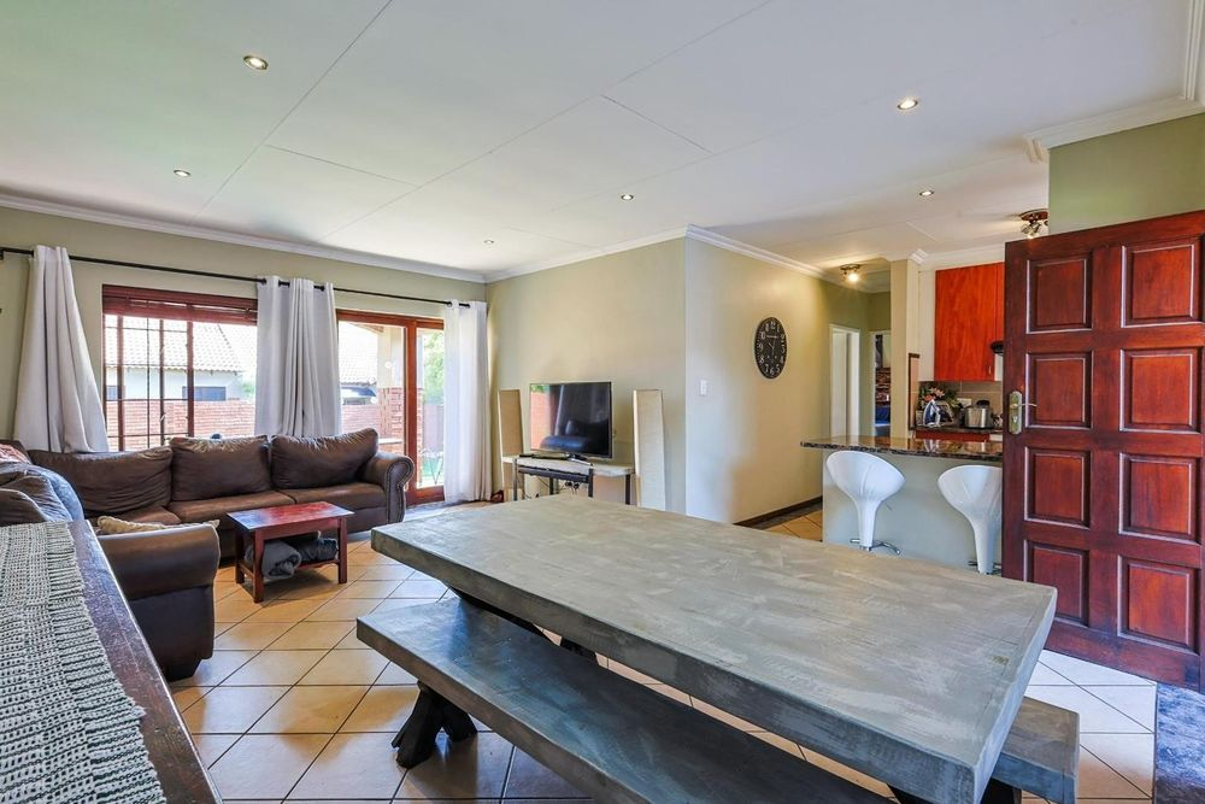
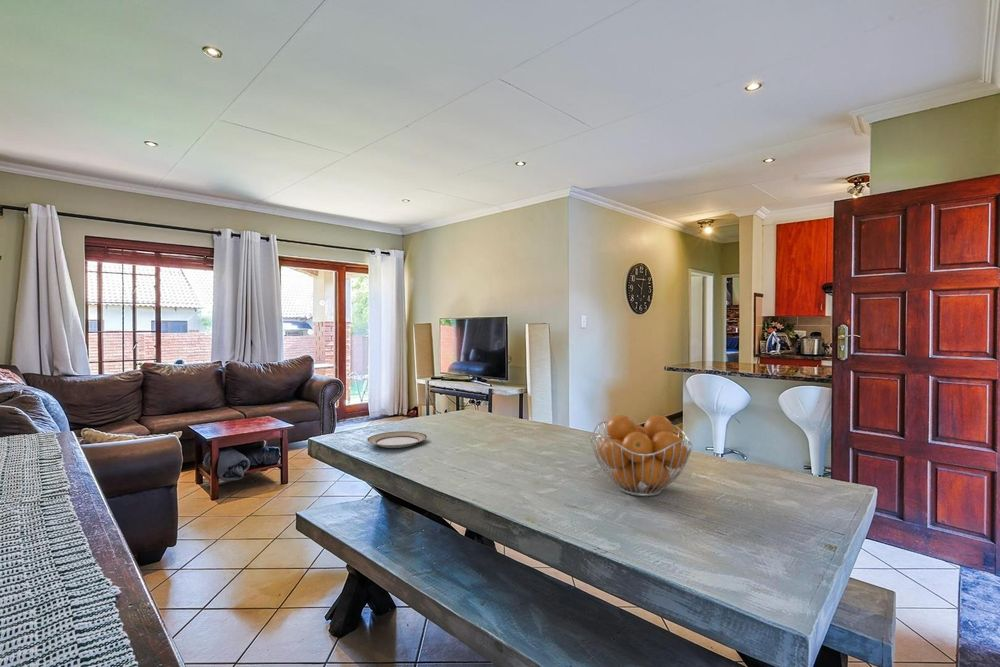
+ plate (397, 440)
+ fruit basket (639, 452)
